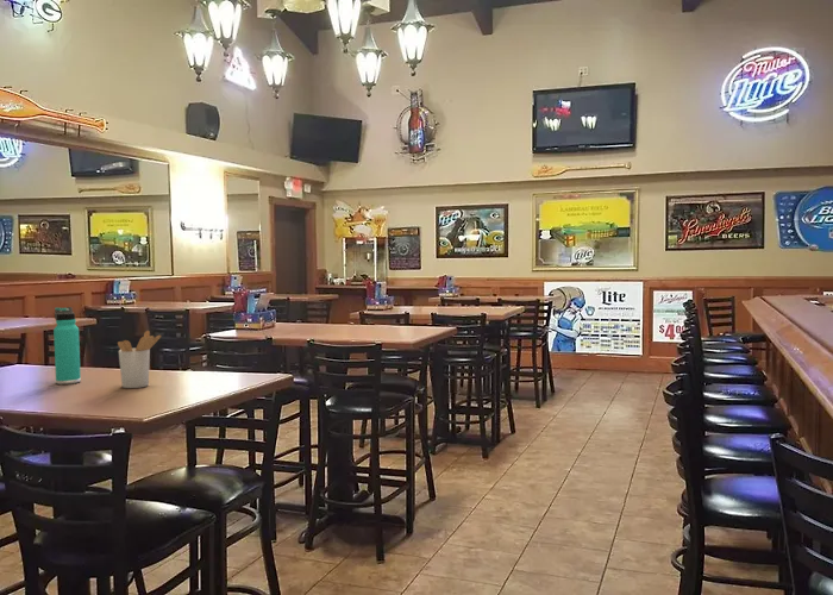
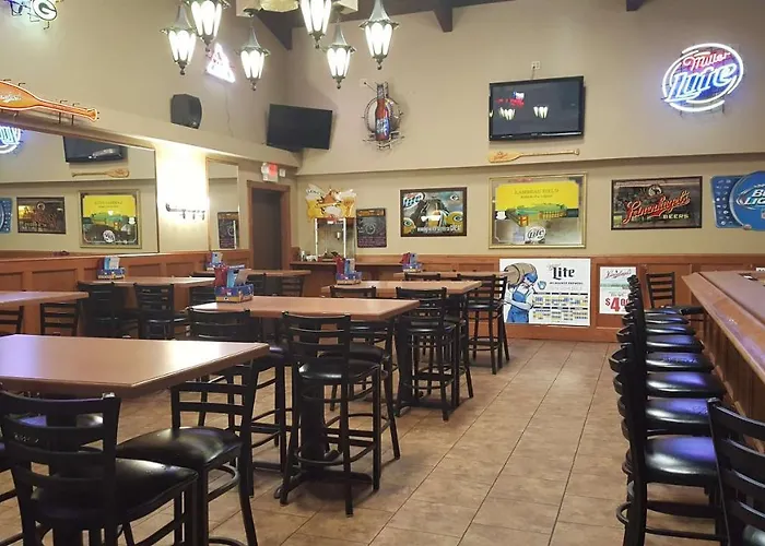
- thermos bottle (67, 344)
- utensil holder (139, 359)
